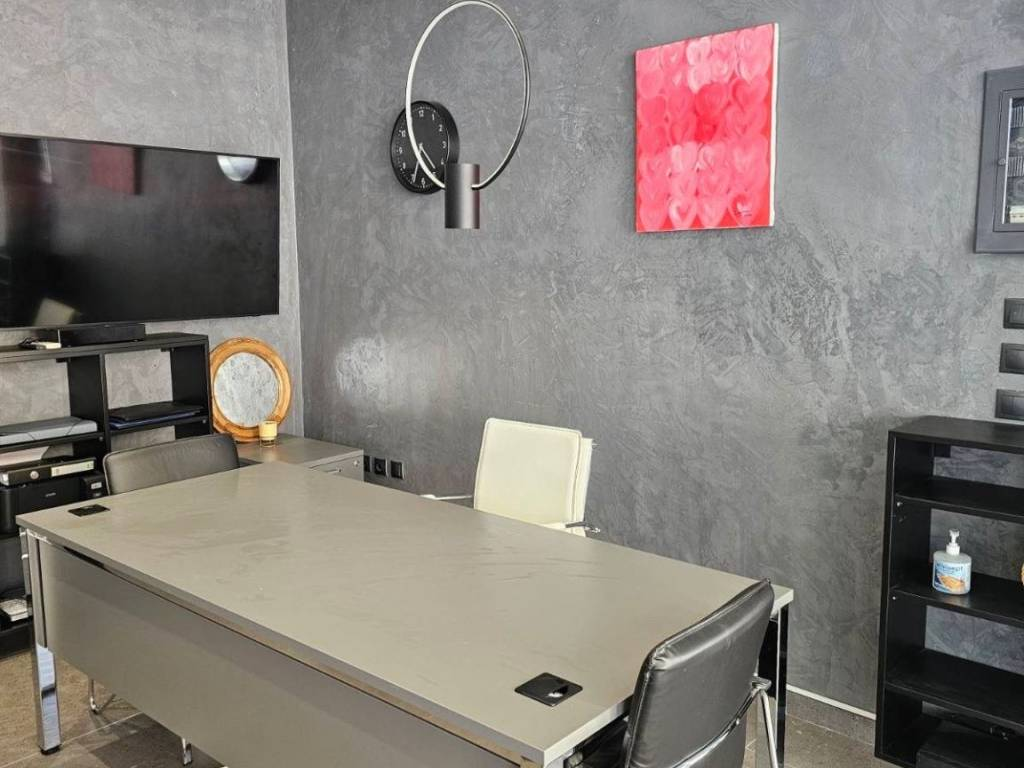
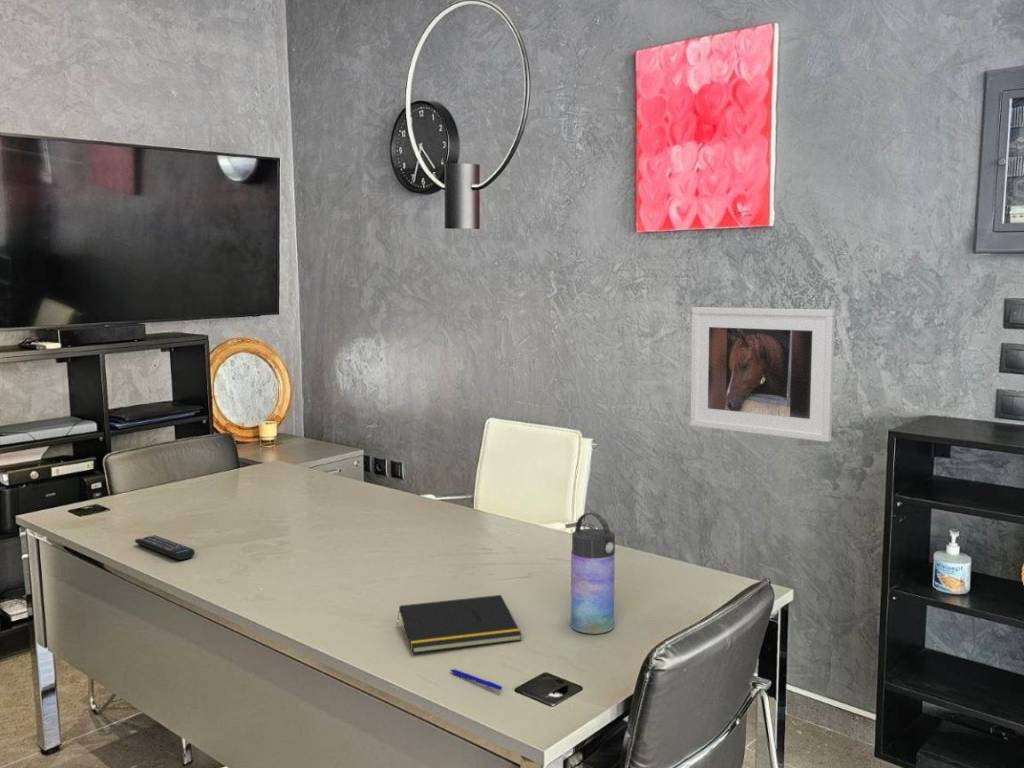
+ remote control (164, 547)
+ notepad (459, 622)
+ pen (474, 678)
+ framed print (758, 371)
+ water bottle (592, 569)
